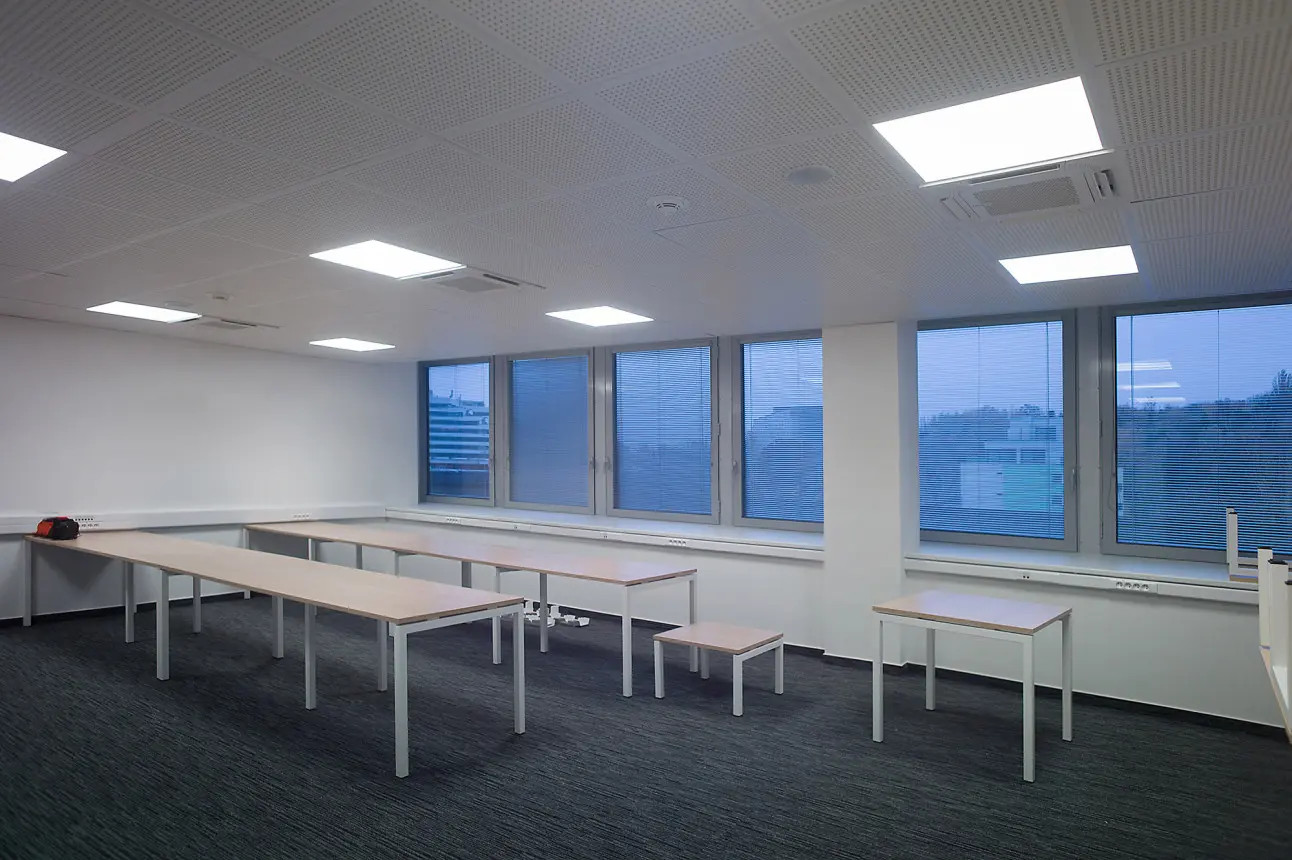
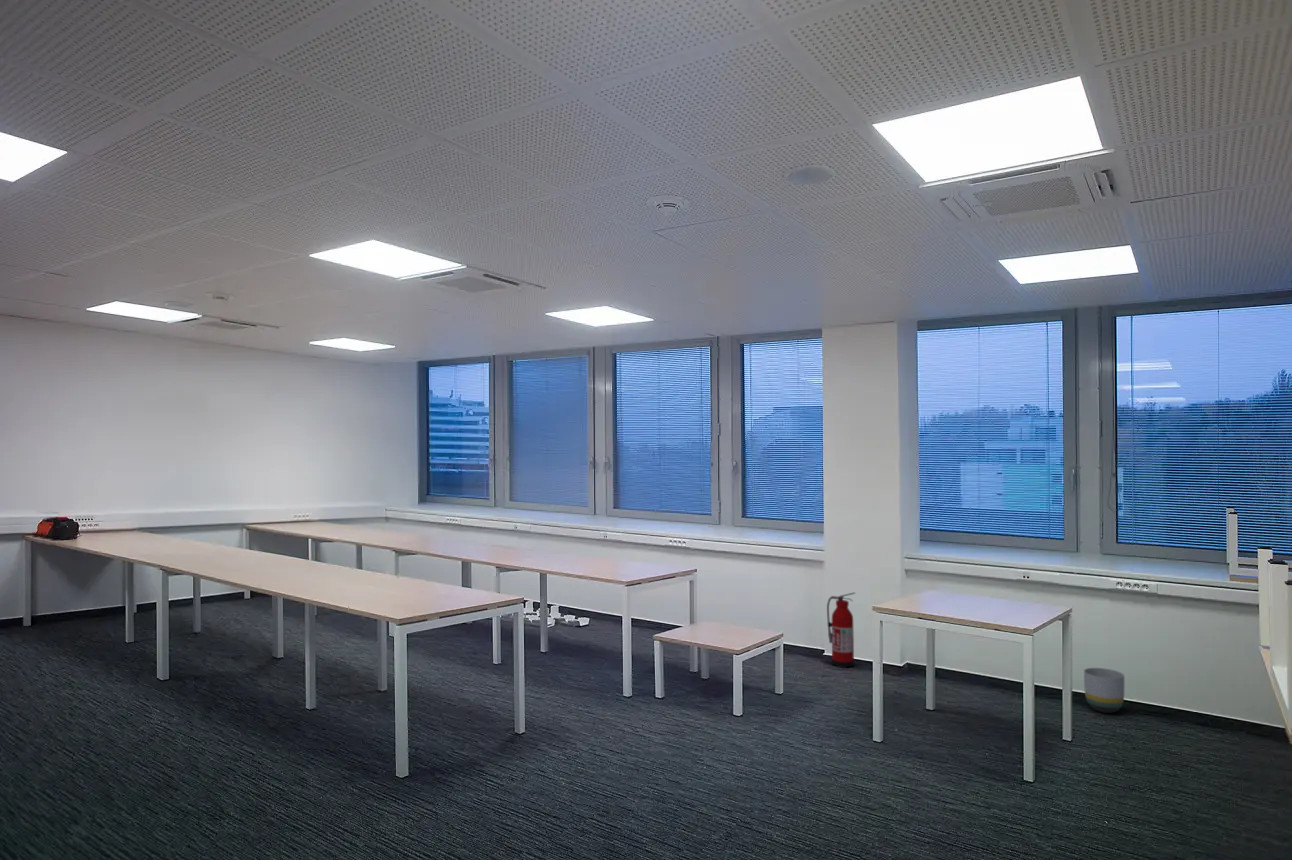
+ fire extinguisher (841, 627)
+ planter (1104, 692)
